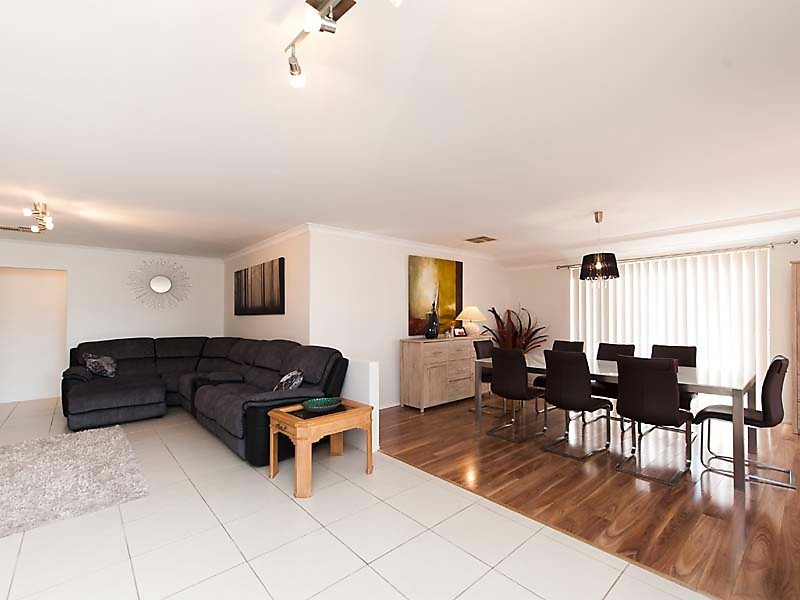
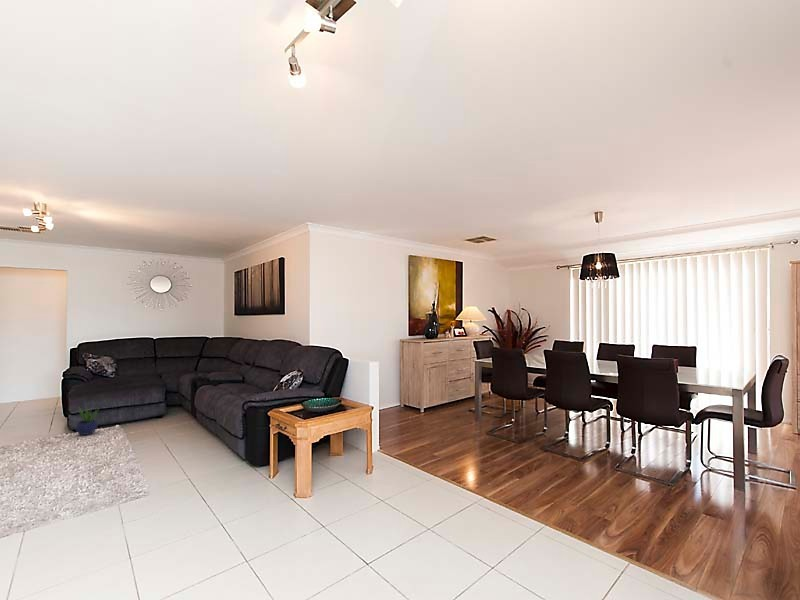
+ potted plant (88, 419)
